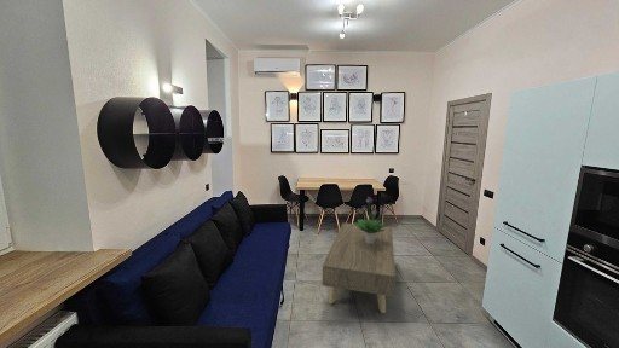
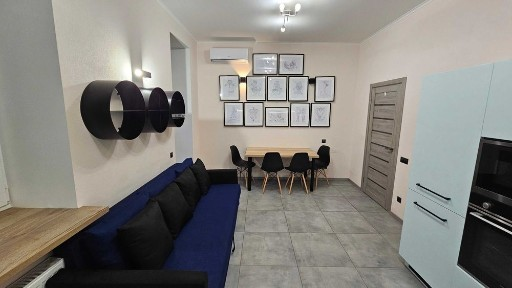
- coffee table (360, 262)
- potted plant (370, 219)
